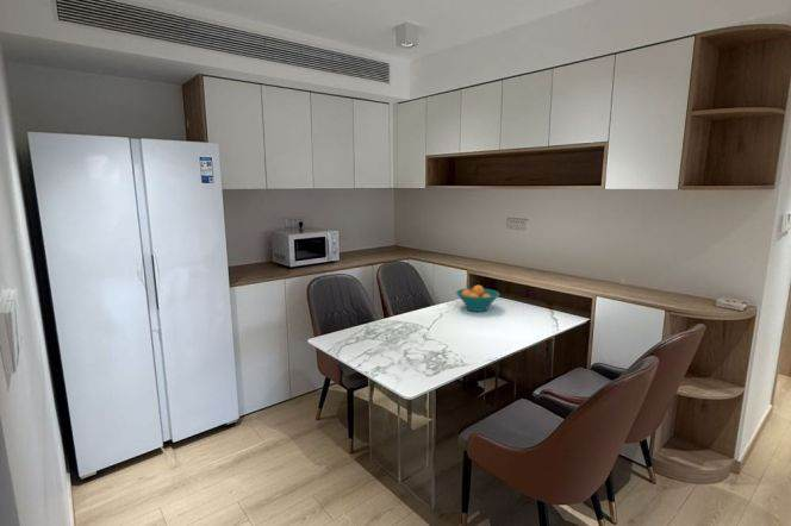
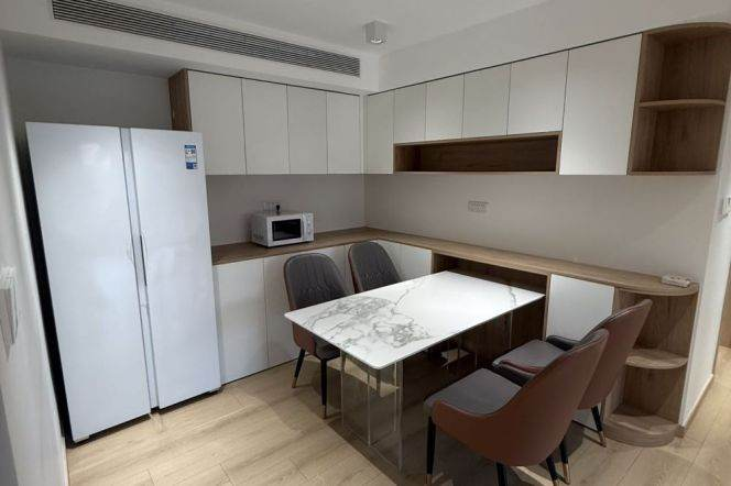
- fruit bowl (477, 296)
